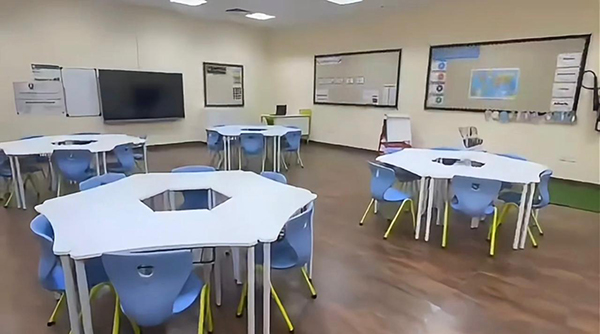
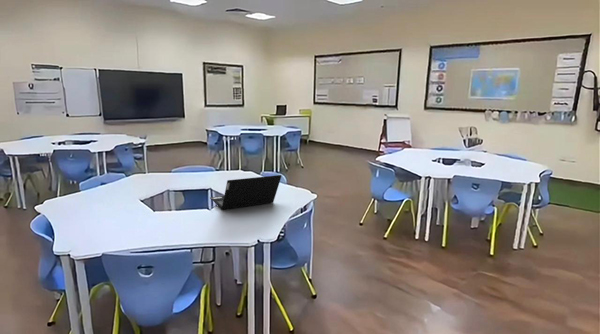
+ laptop computer (244, 187)
